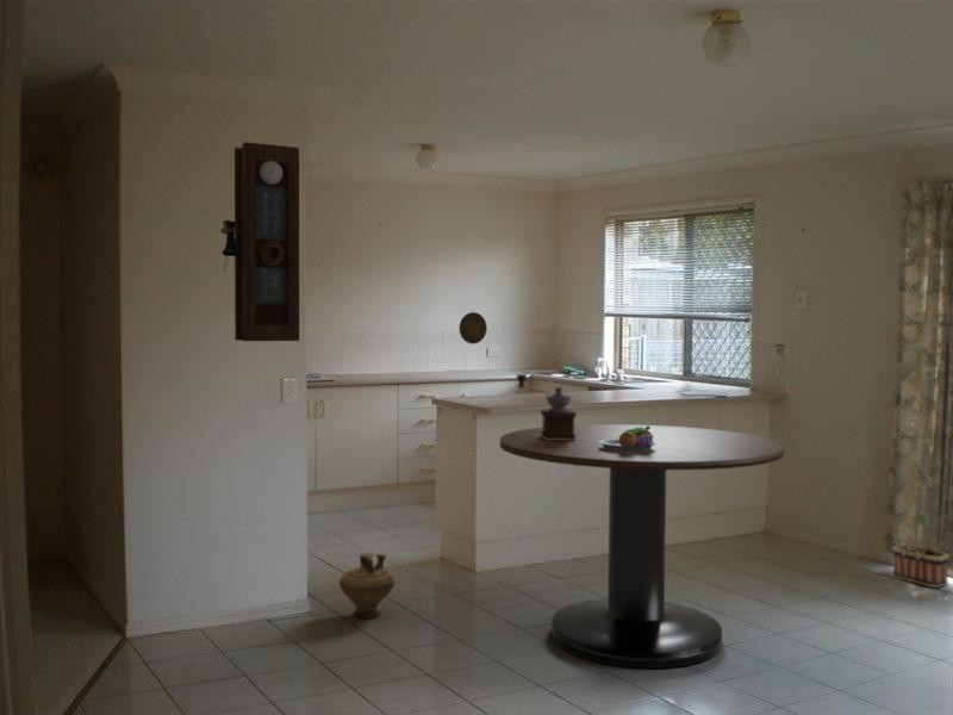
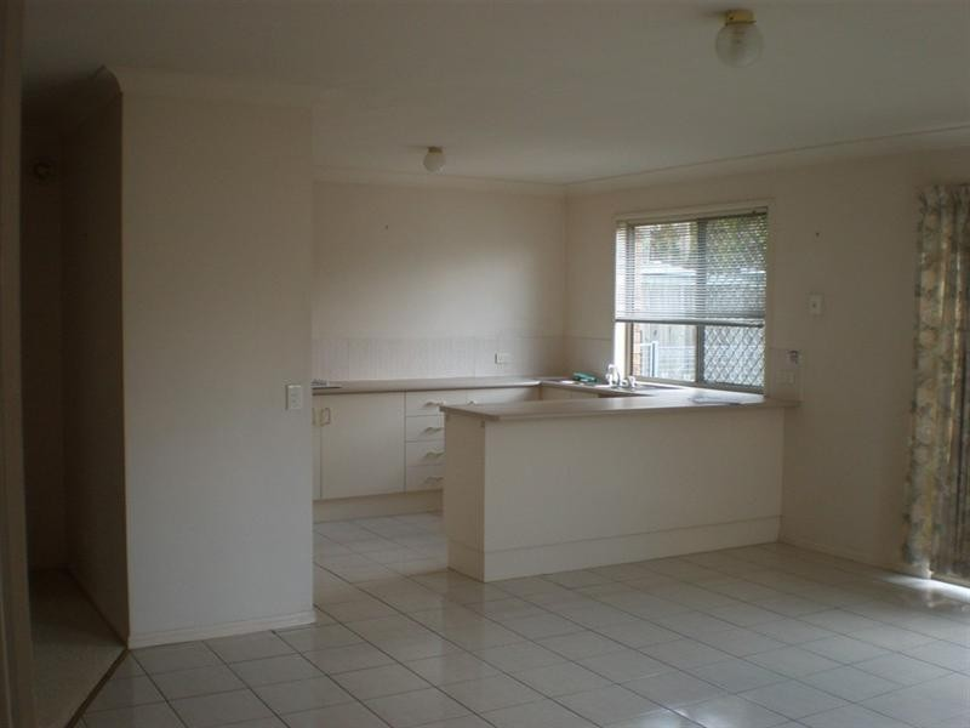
- ceramic jug (367, 584)
- decorative plate (473, 328)
- dining table (636, 539)
- basket (921, 547)
- fruit bowl (629, 436)
- pendulum clock (259, 243)
- coffee grinder (543, 410)
